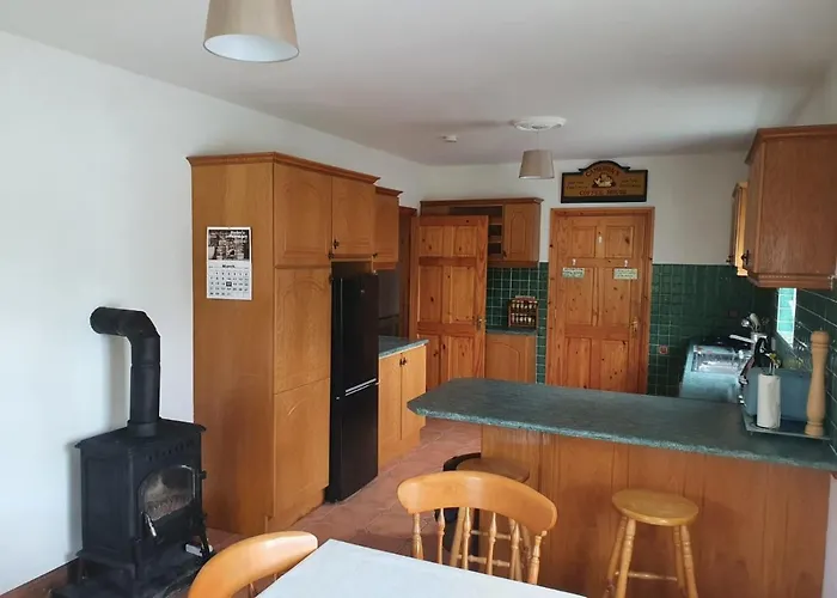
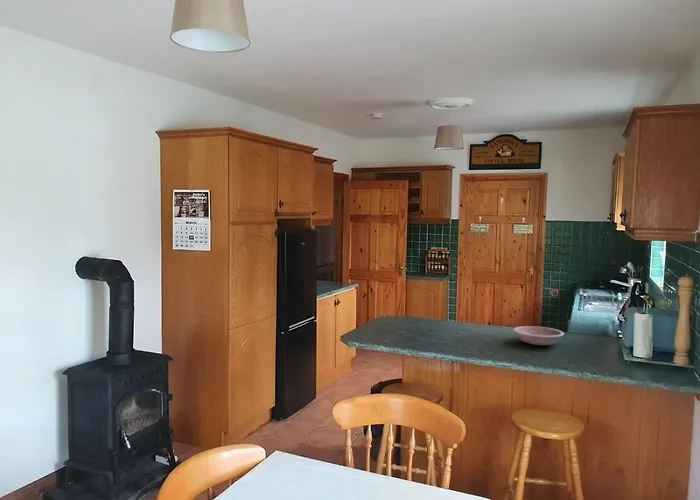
+ bowl (537, 337)
